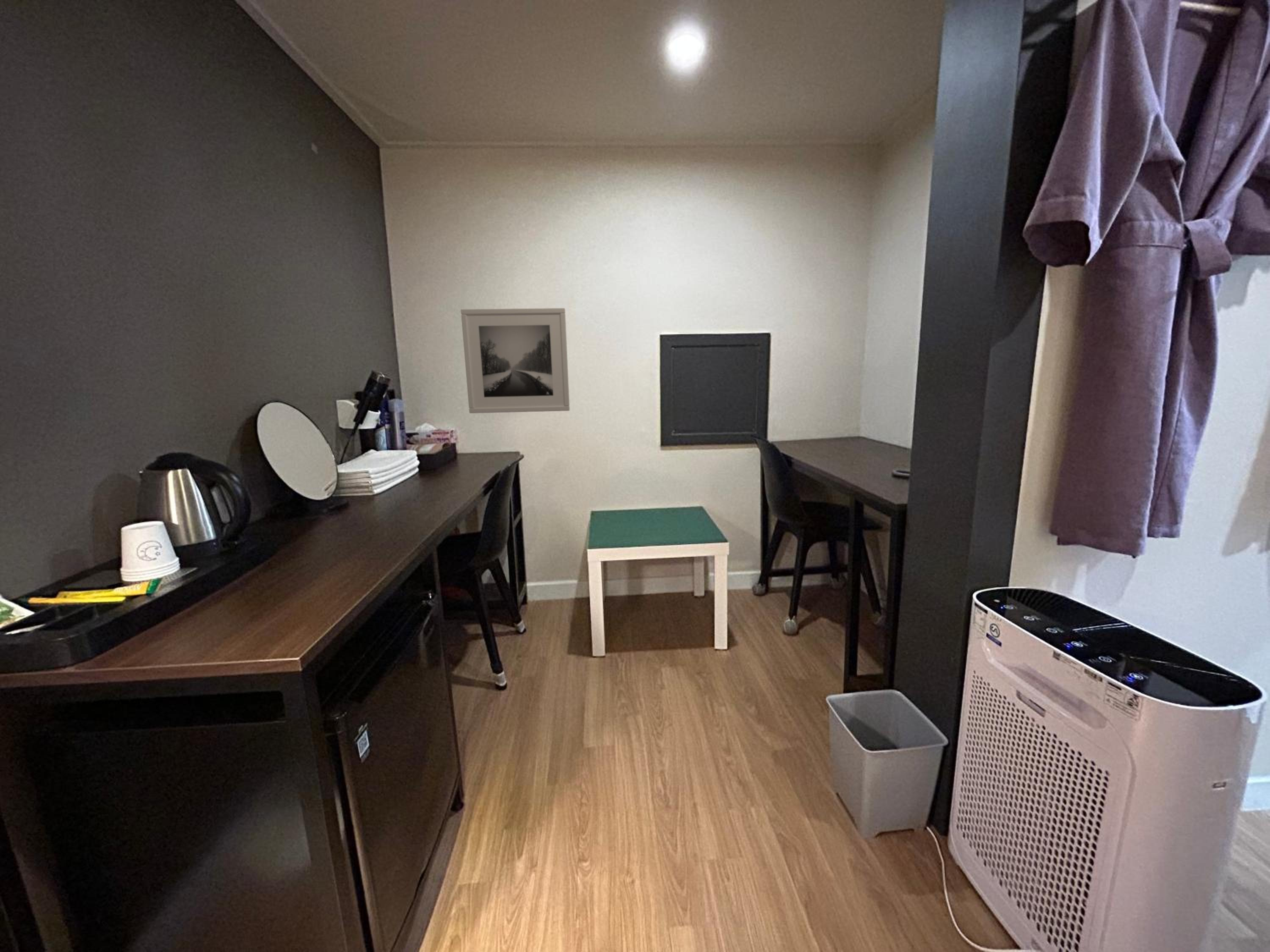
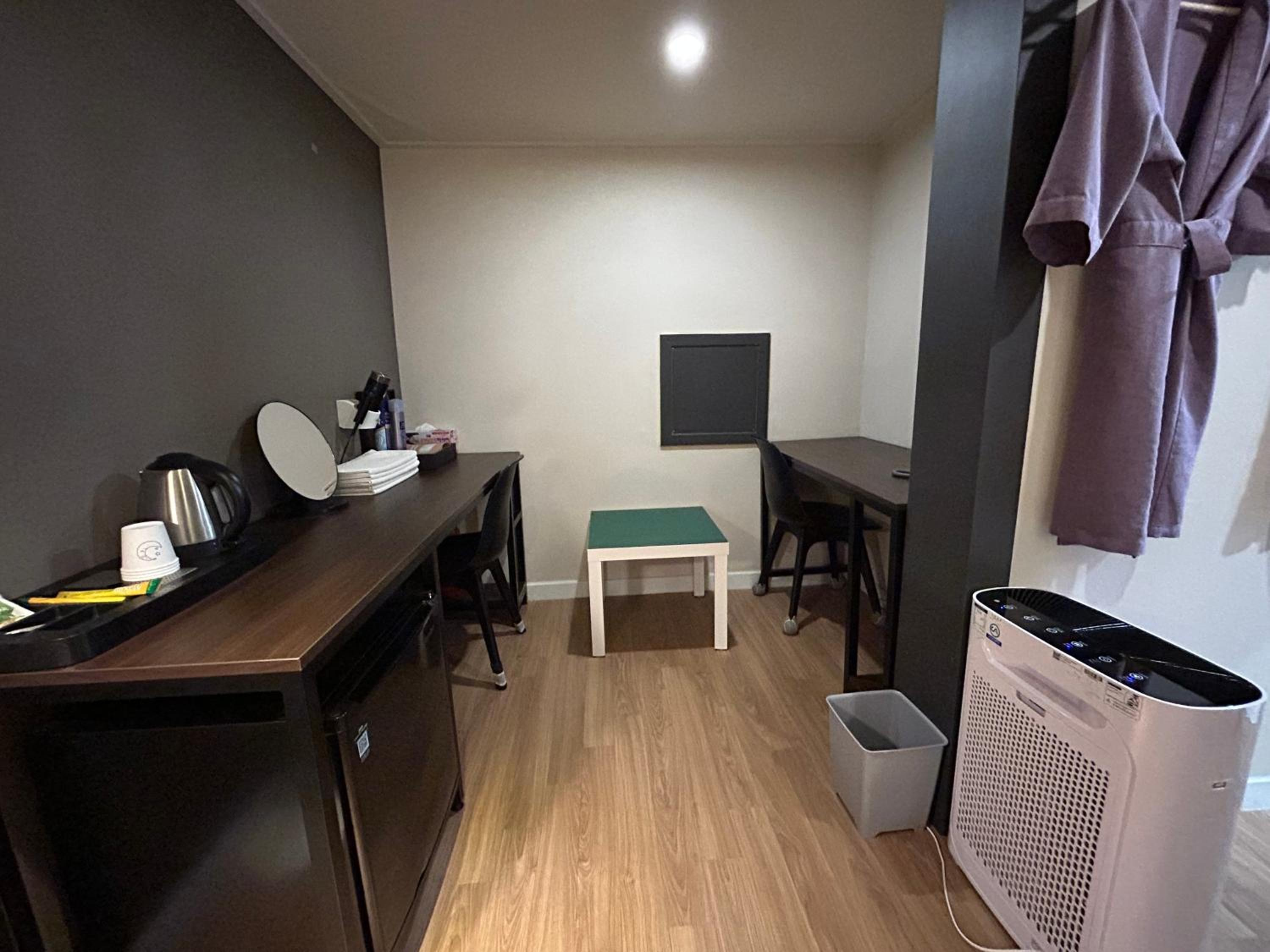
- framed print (516, 361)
